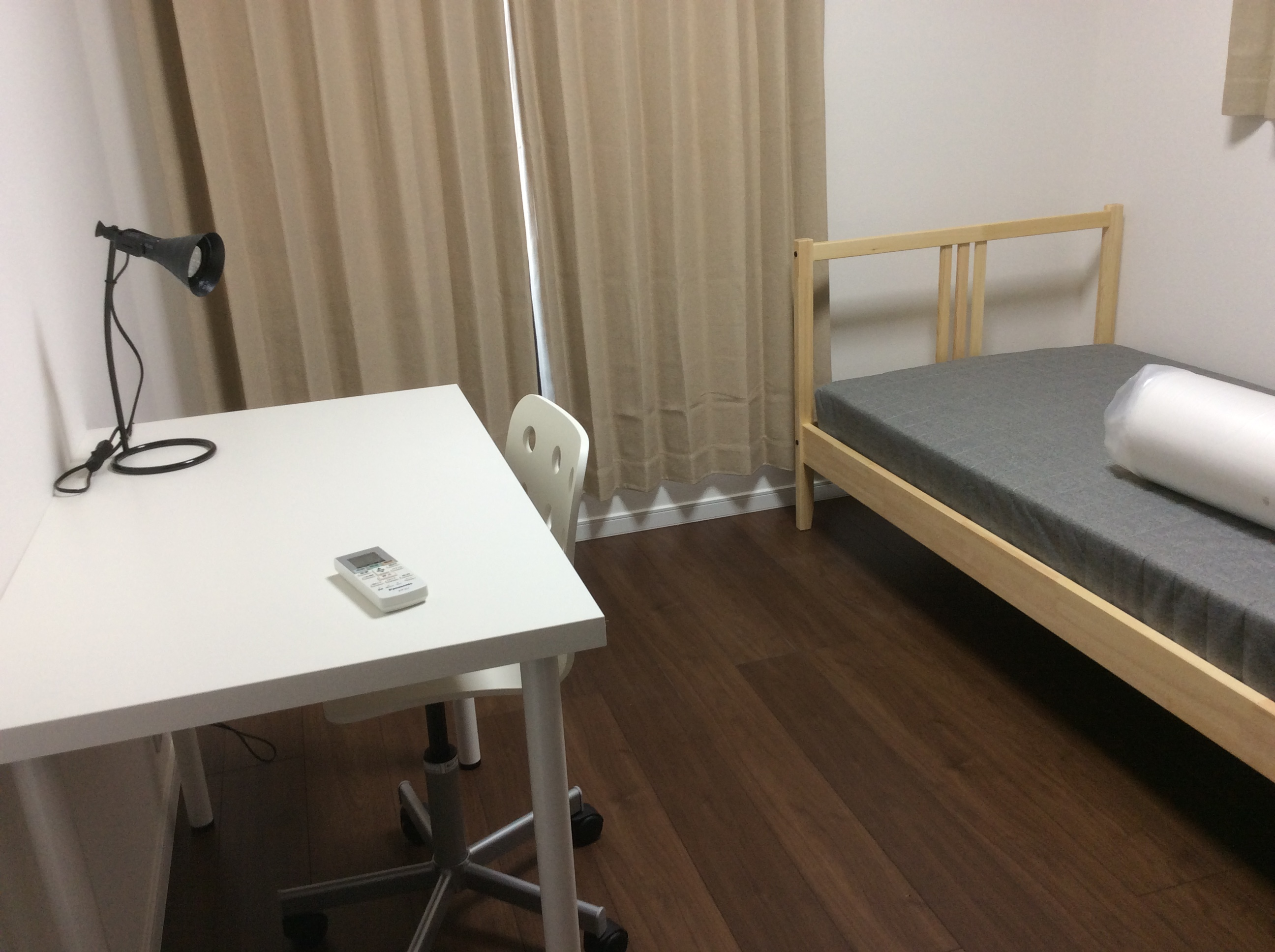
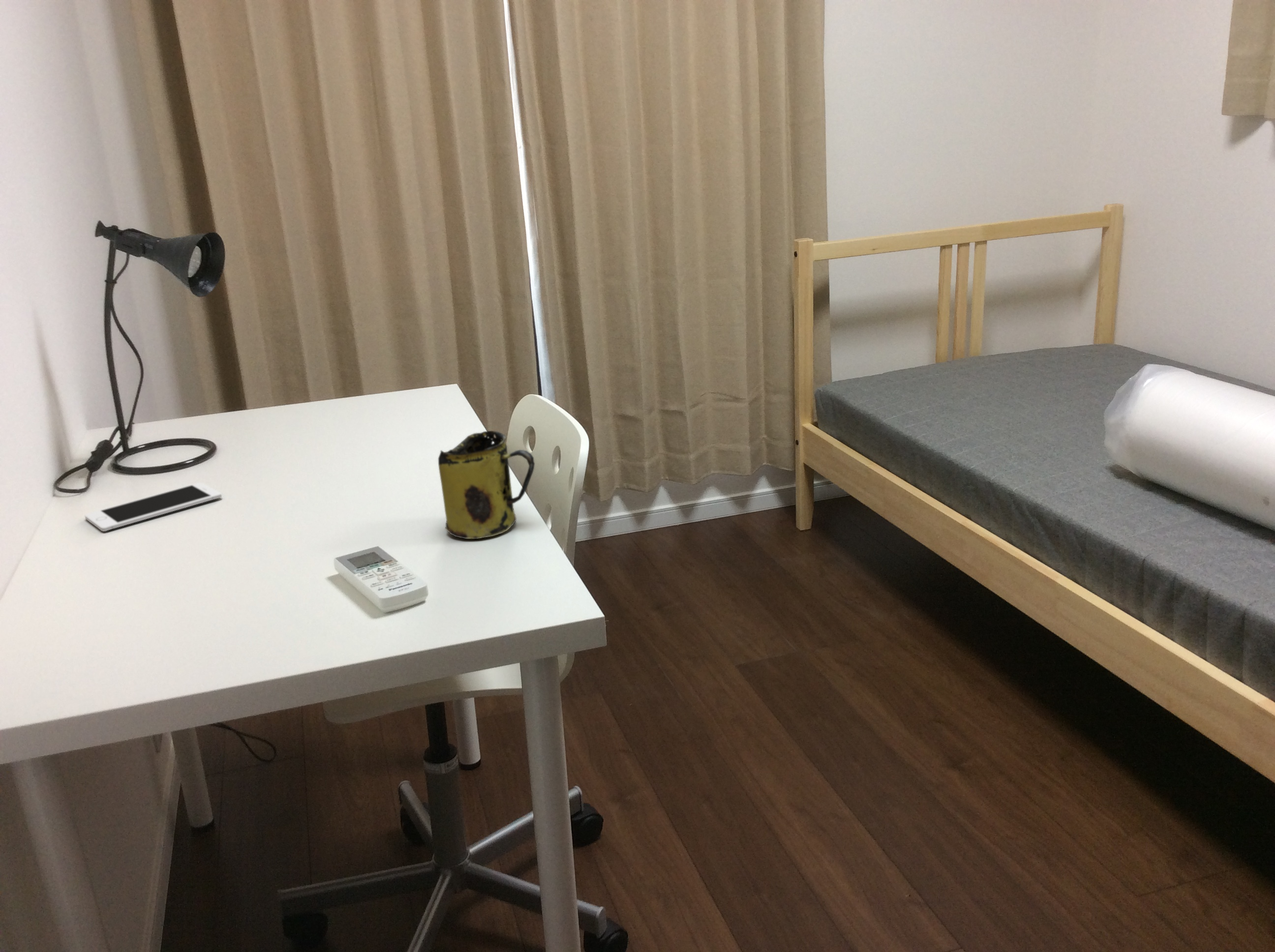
+ mug (484, 483)
+ cell phone (154, 506)
